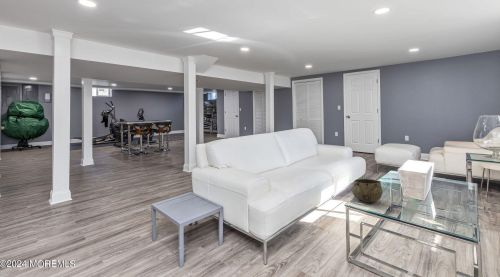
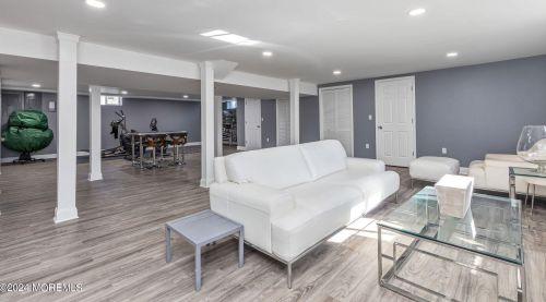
- decorative bowl (367, 190)
